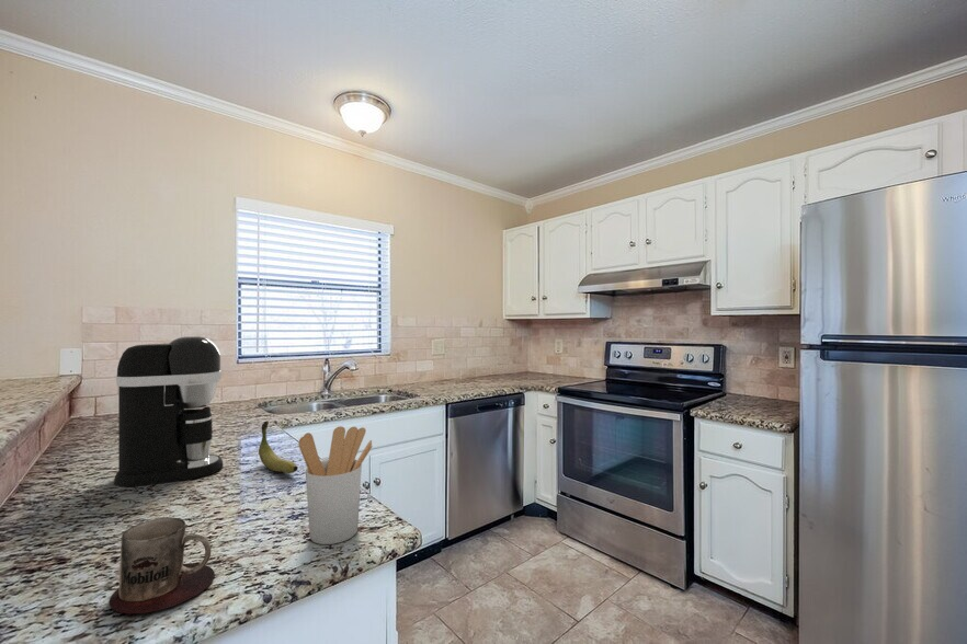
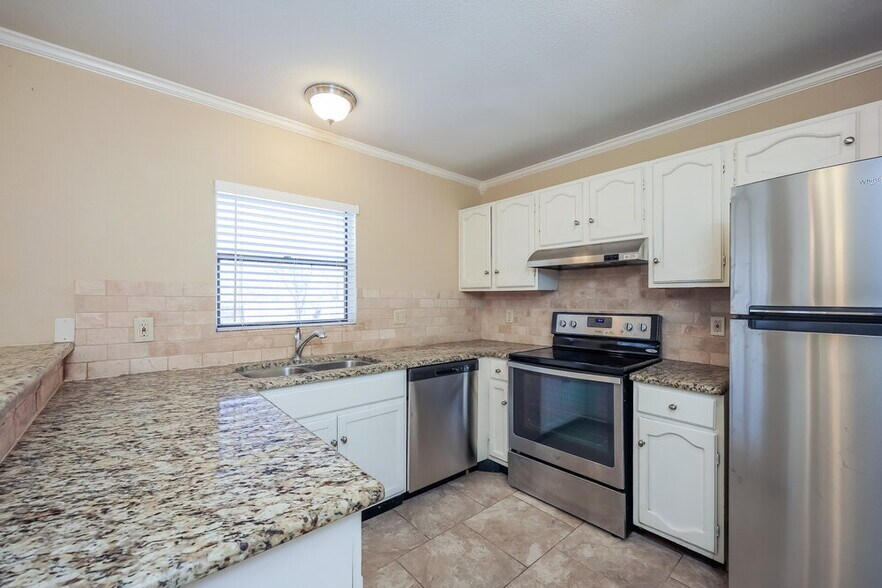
- mug (164, 556)
- coffee maker (171, 404)
- banana (273, 451)
- utensil holder (339, 478)
